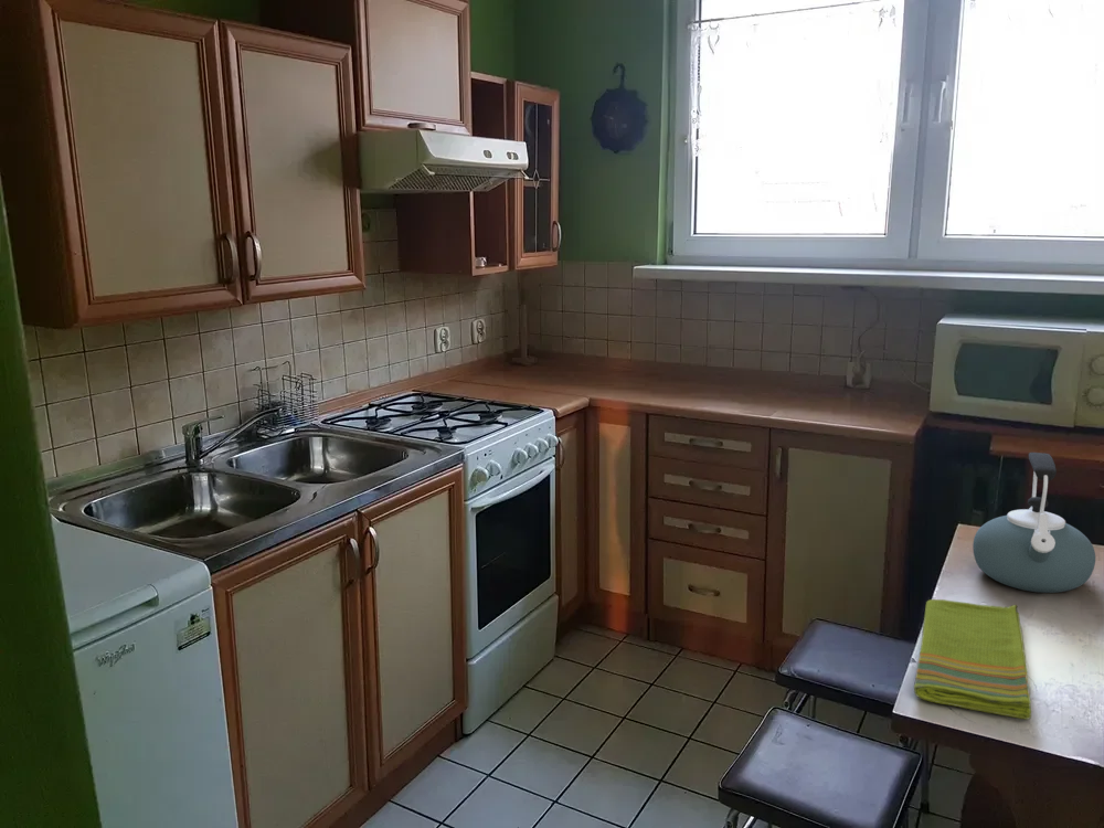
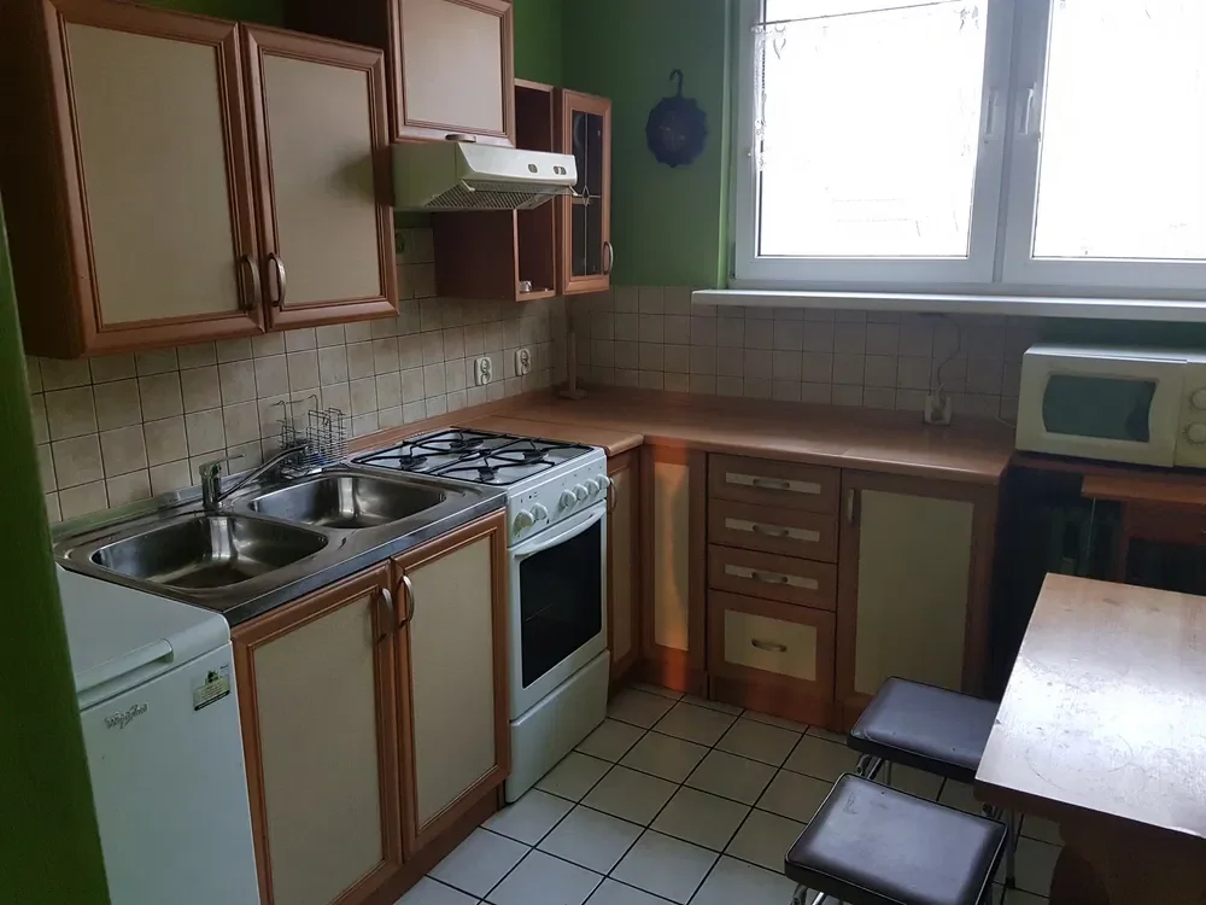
- dish towel (972, 647)
- kettle (1037, 521)
